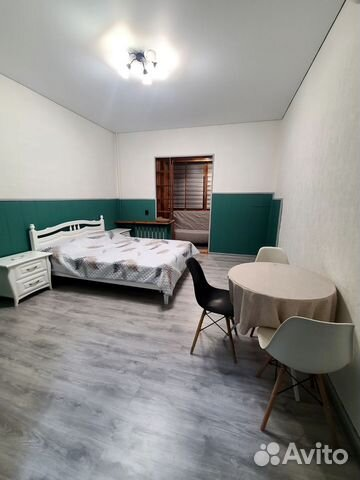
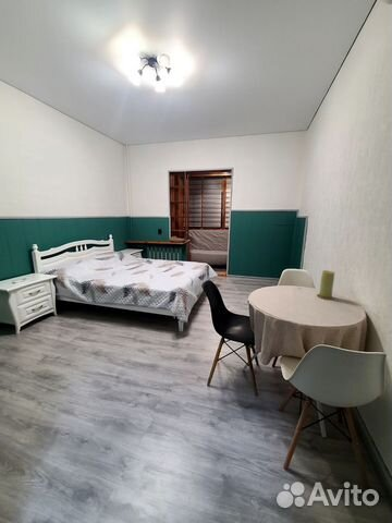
+ candle (327, 283)
